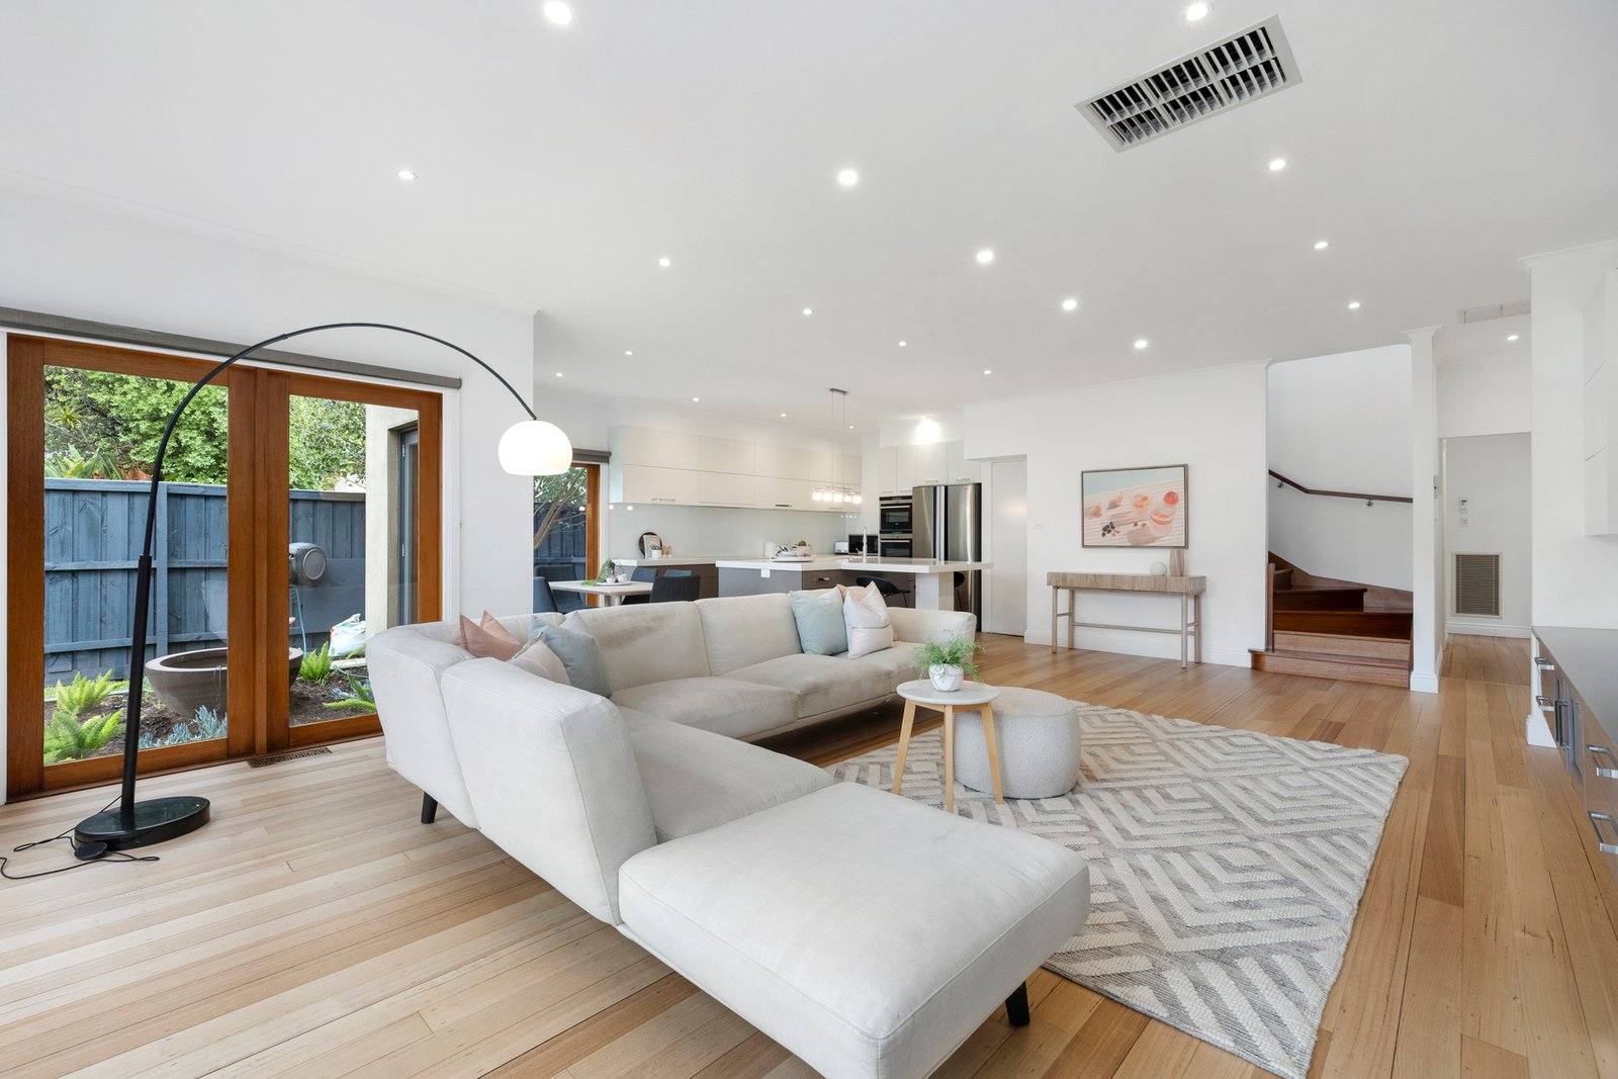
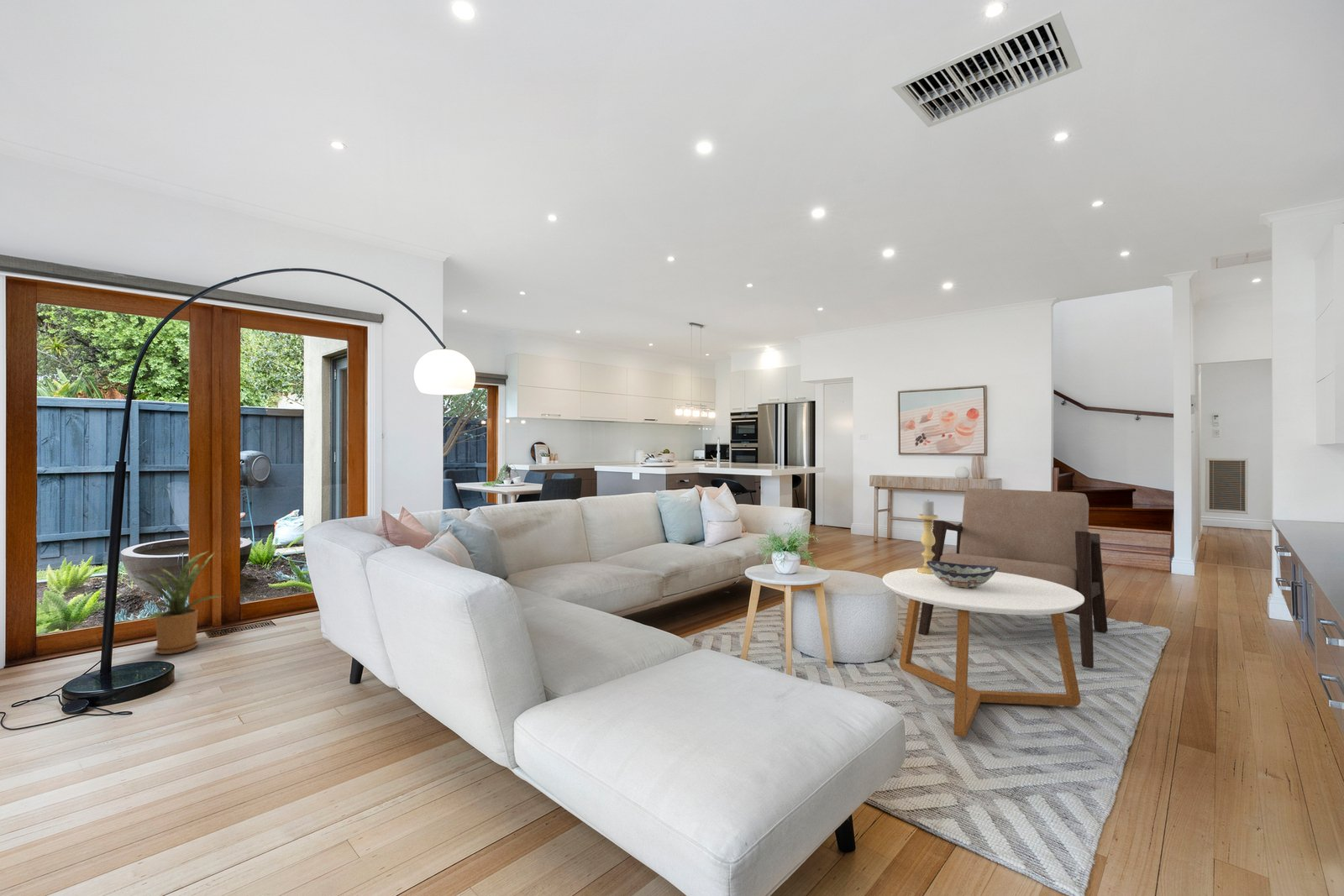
+ house plant (174, 601)
+ coffee table (968, 644)
+ armchair (1013, 562)
+ candle holder (927, 535)
+ decorative bowl (961, 574)
